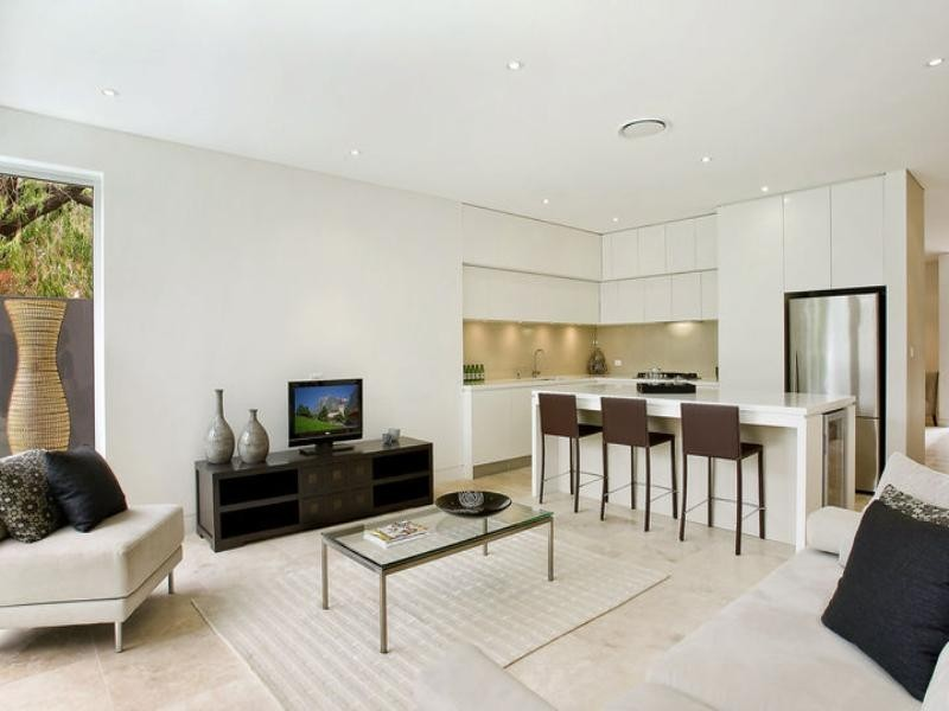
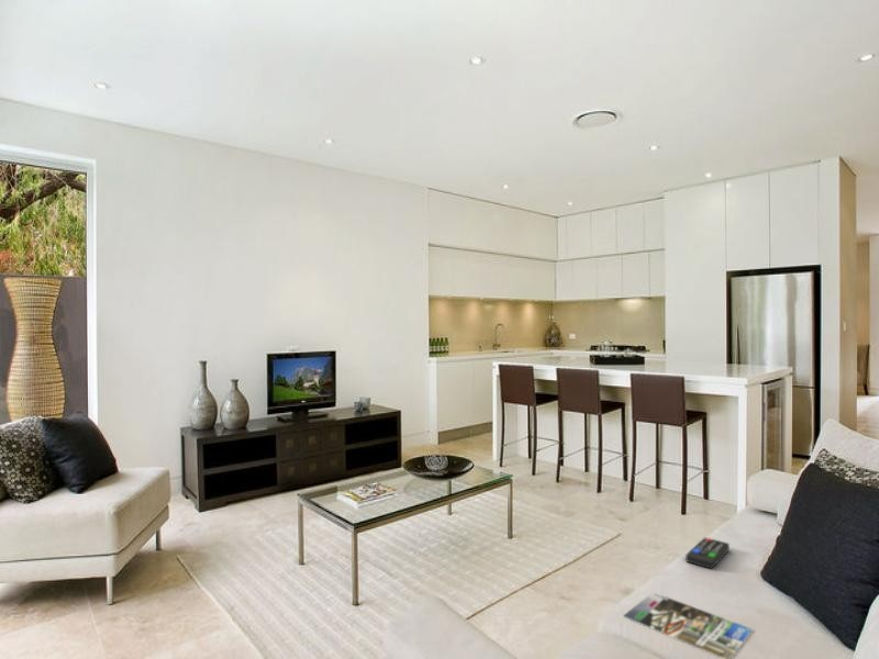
+ remote control (708, 551)
+ magazine (686, 622)
